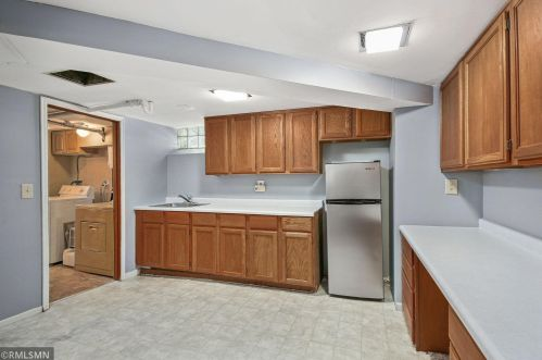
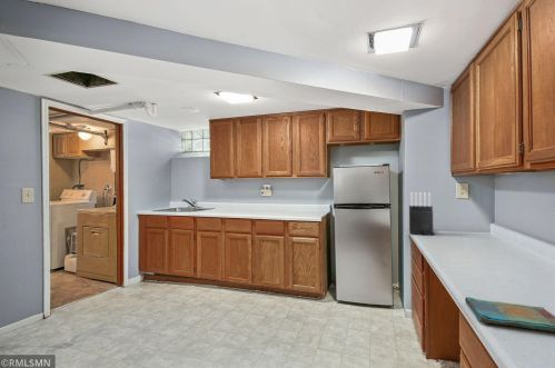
+ knife block (420, 212)
+ dish towel (512, 312)
